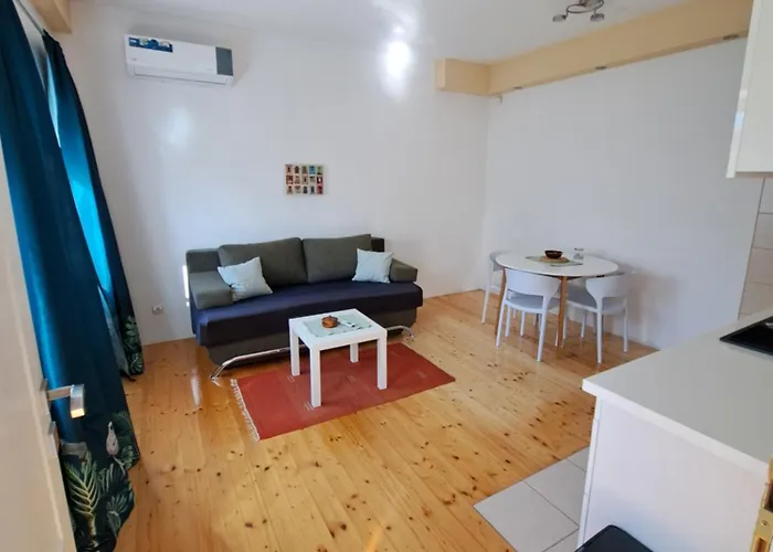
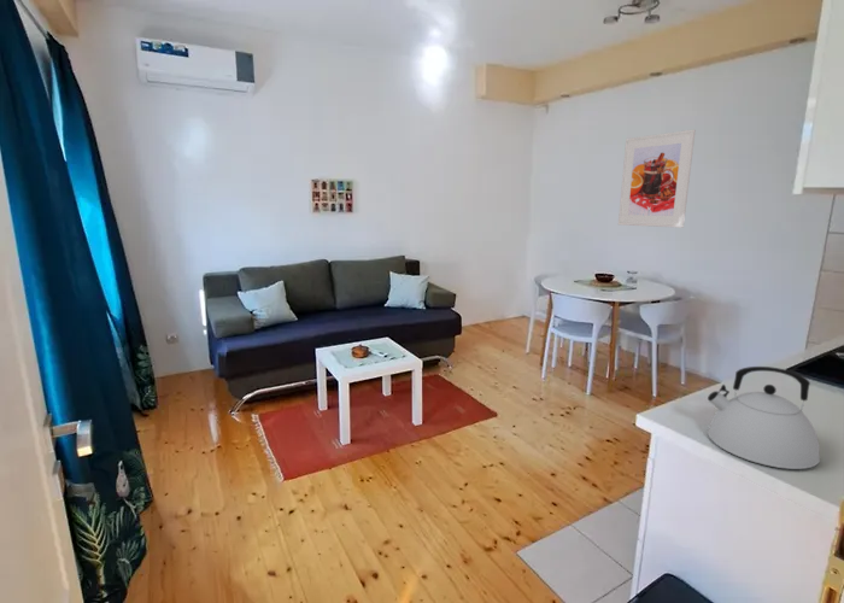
+ kettle (763, 405)
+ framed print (653, 181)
